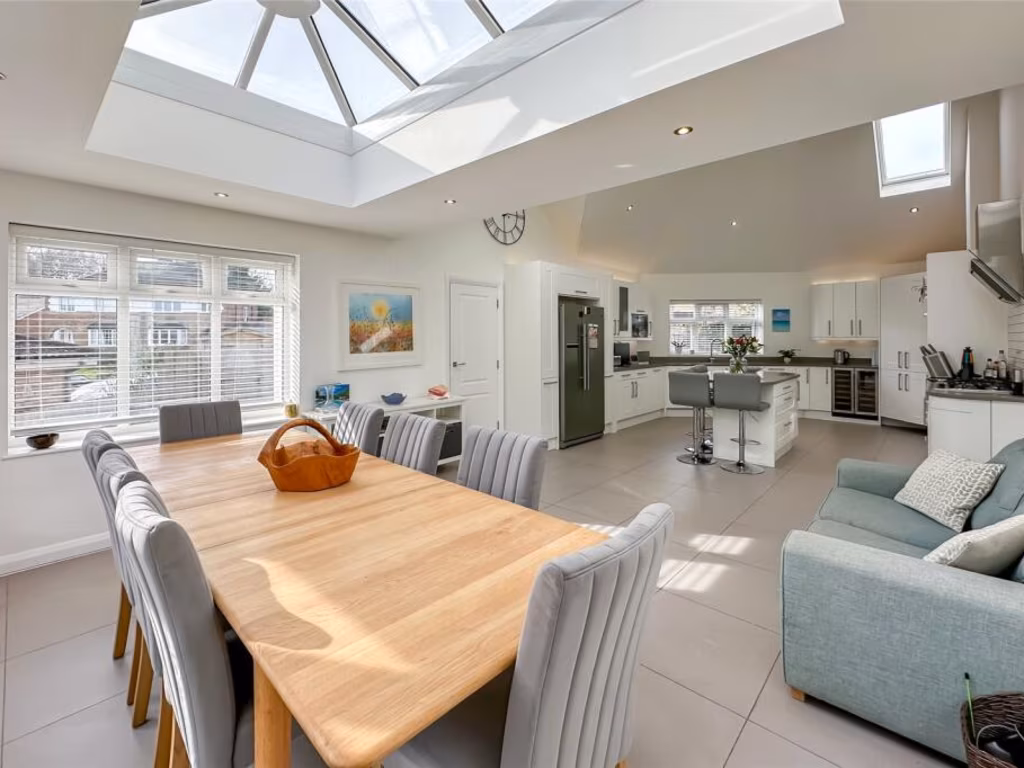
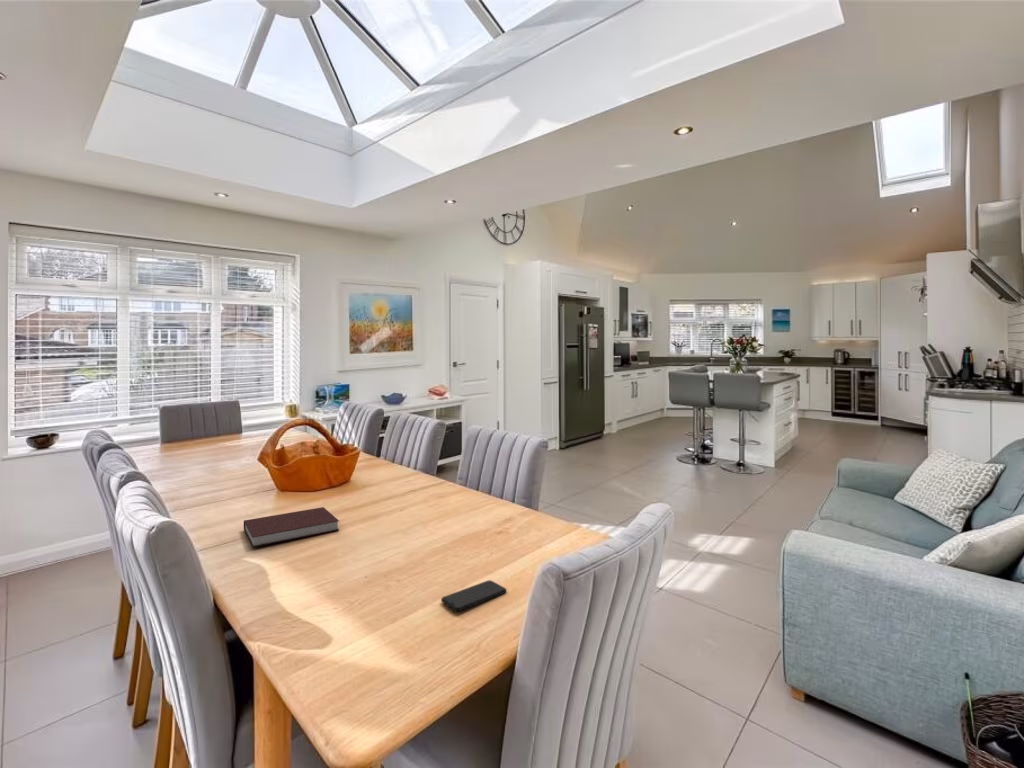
+ notebook (291, 525)
+ smartphone (474, 594)
